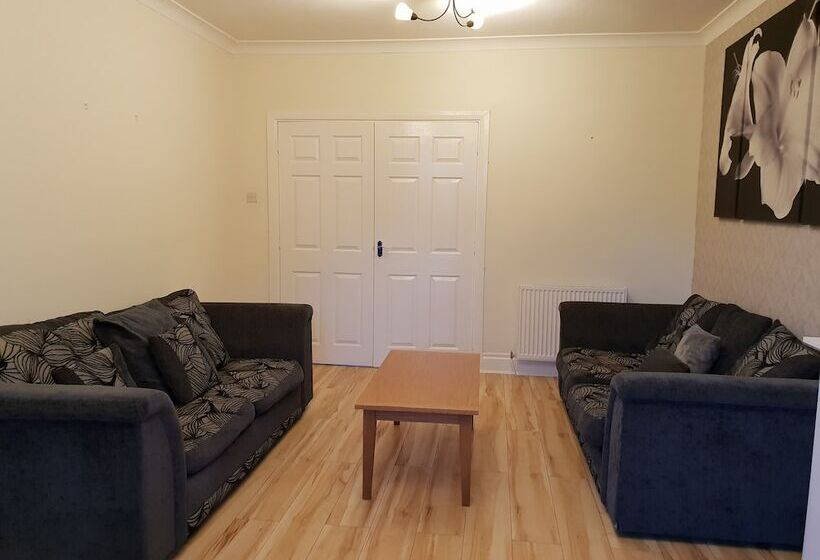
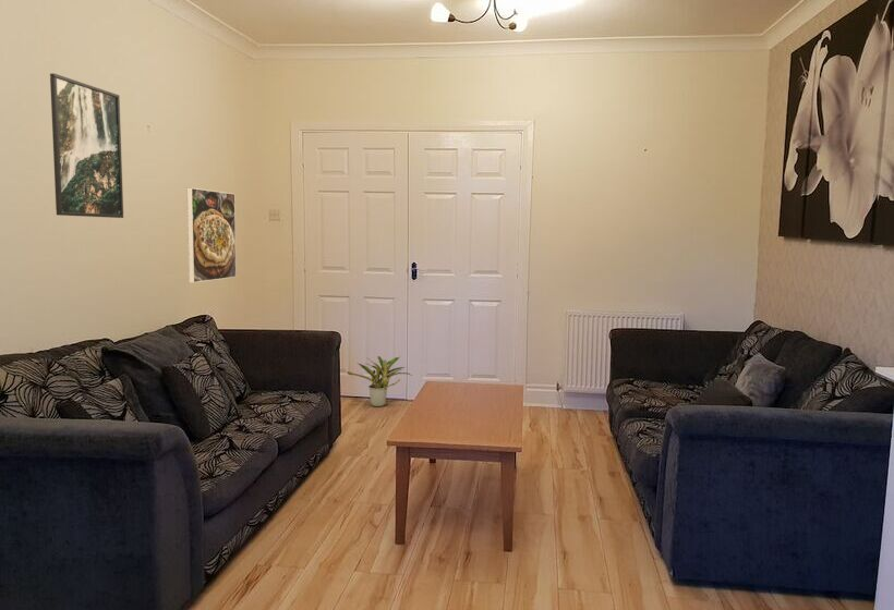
+ potted plant (380, 380)
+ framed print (213, 235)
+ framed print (89, 151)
